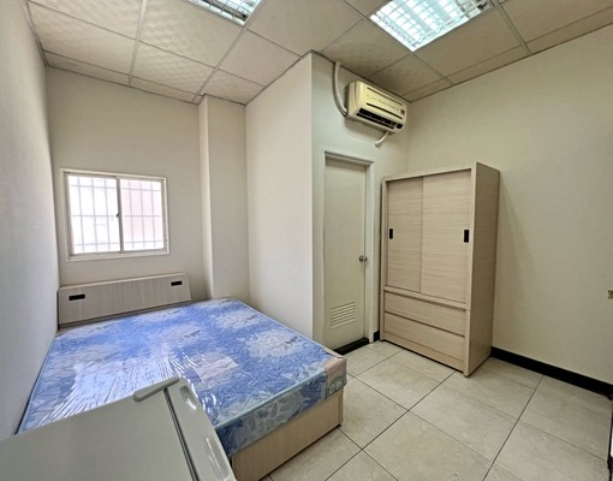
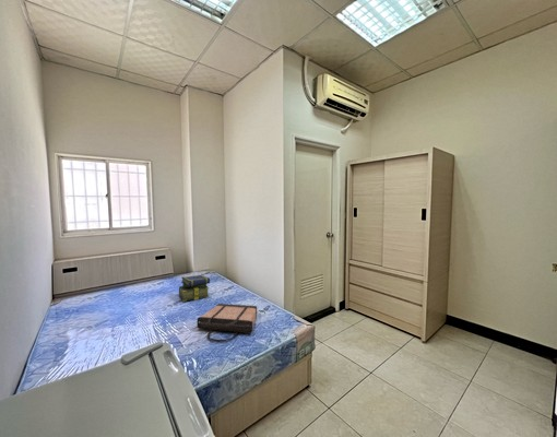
+ shopping bag (228, 318)
+ stack of books (194, 286)
